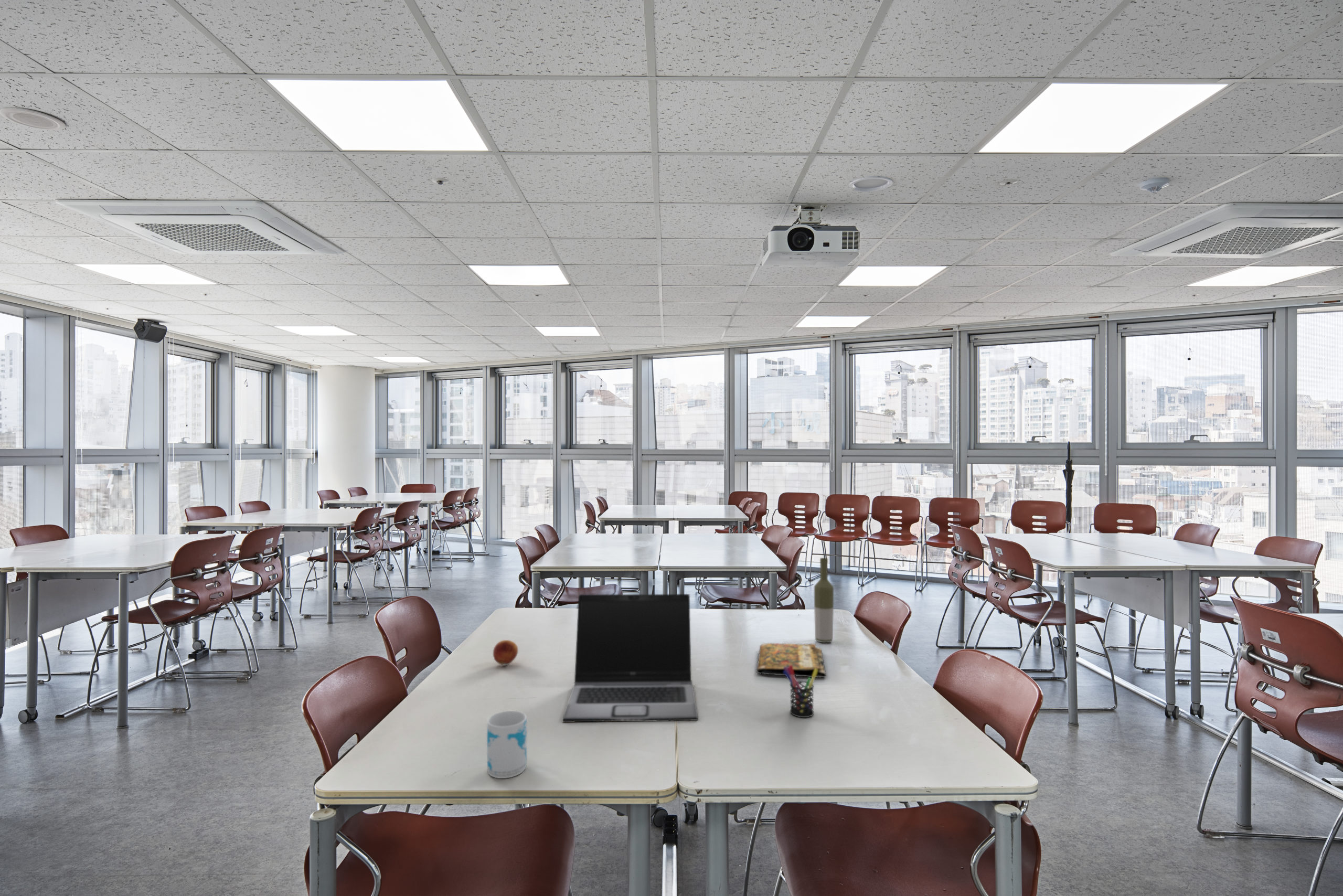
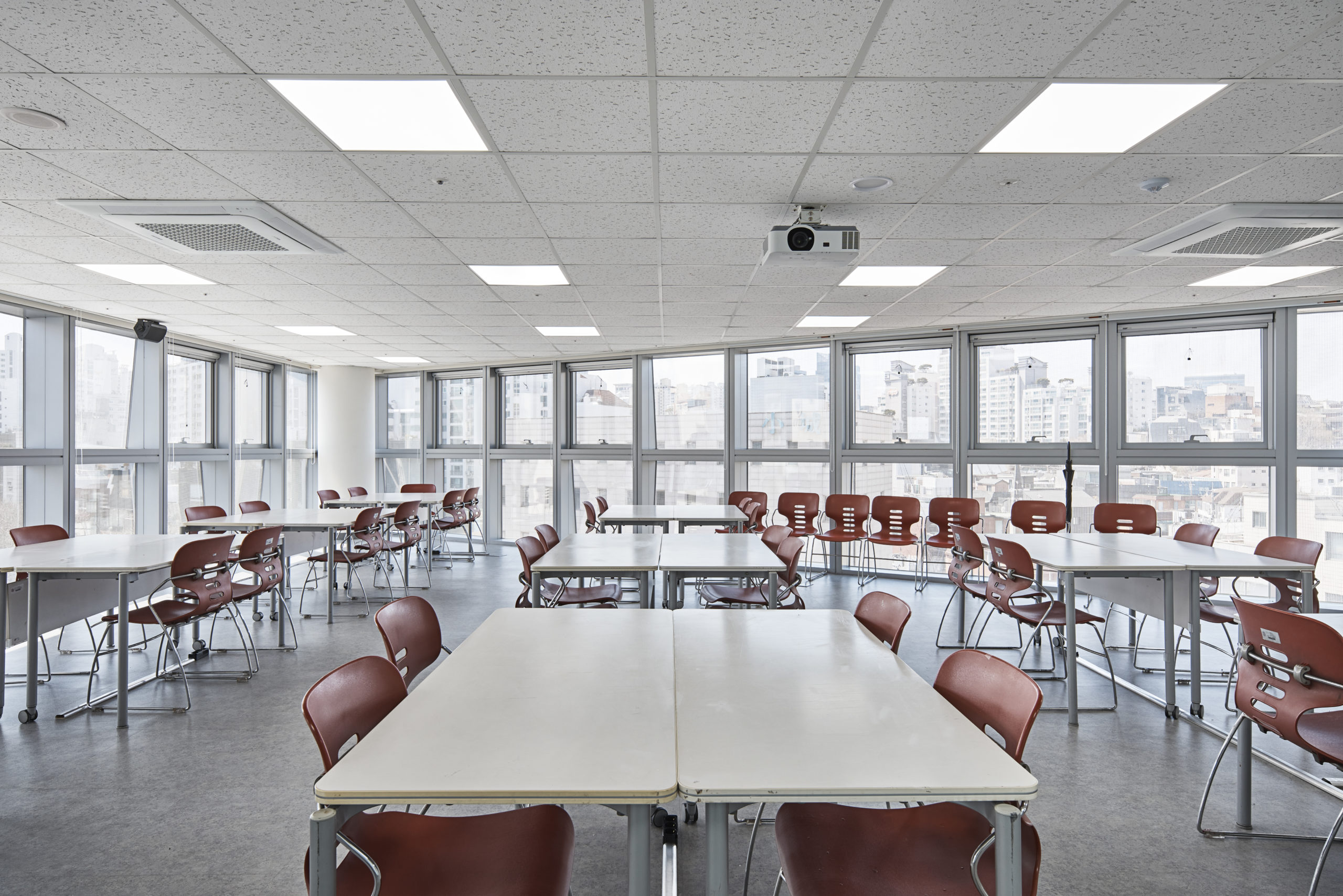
- mug (510, 739)
- laptop (632, 651)
- book (791, 658)
- apple (505, 652)
- bottle (824, 600)
- pen holder (802, 689)
